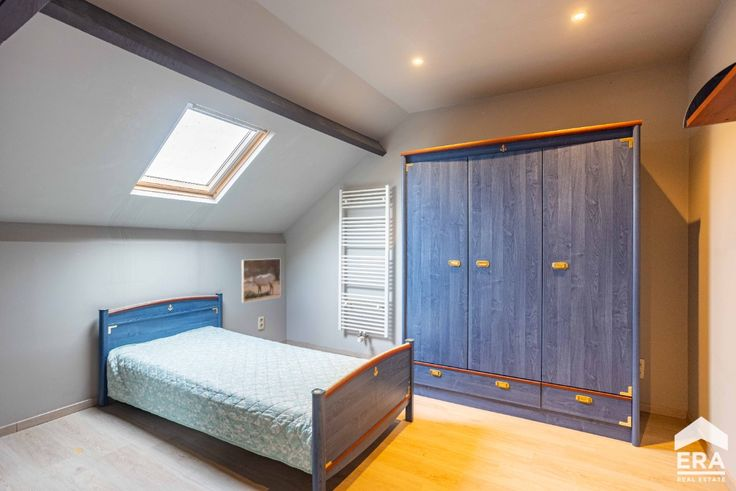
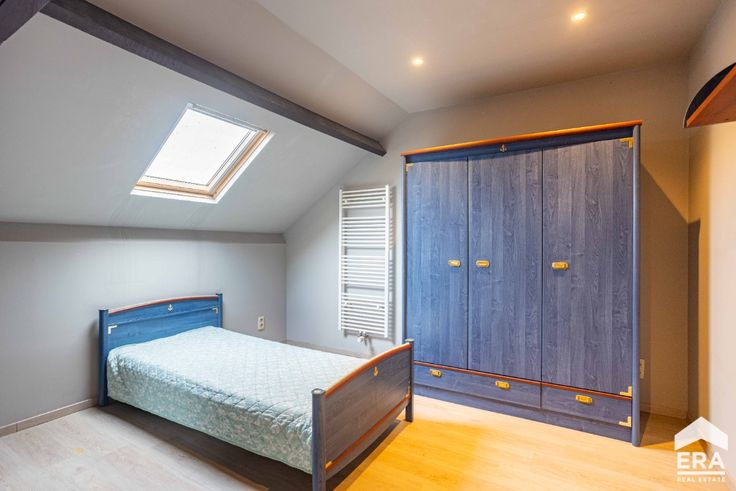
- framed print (261, 279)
